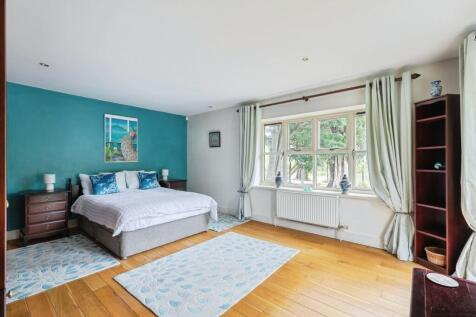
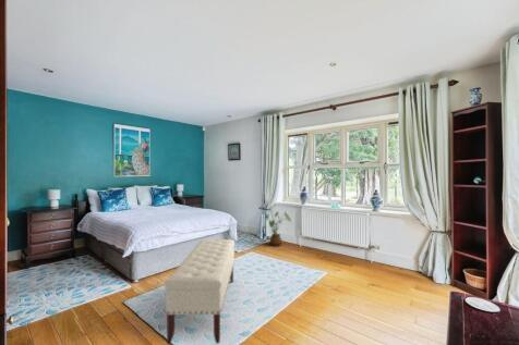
+ house plant (276, 229)
+ bench (207, 280)
